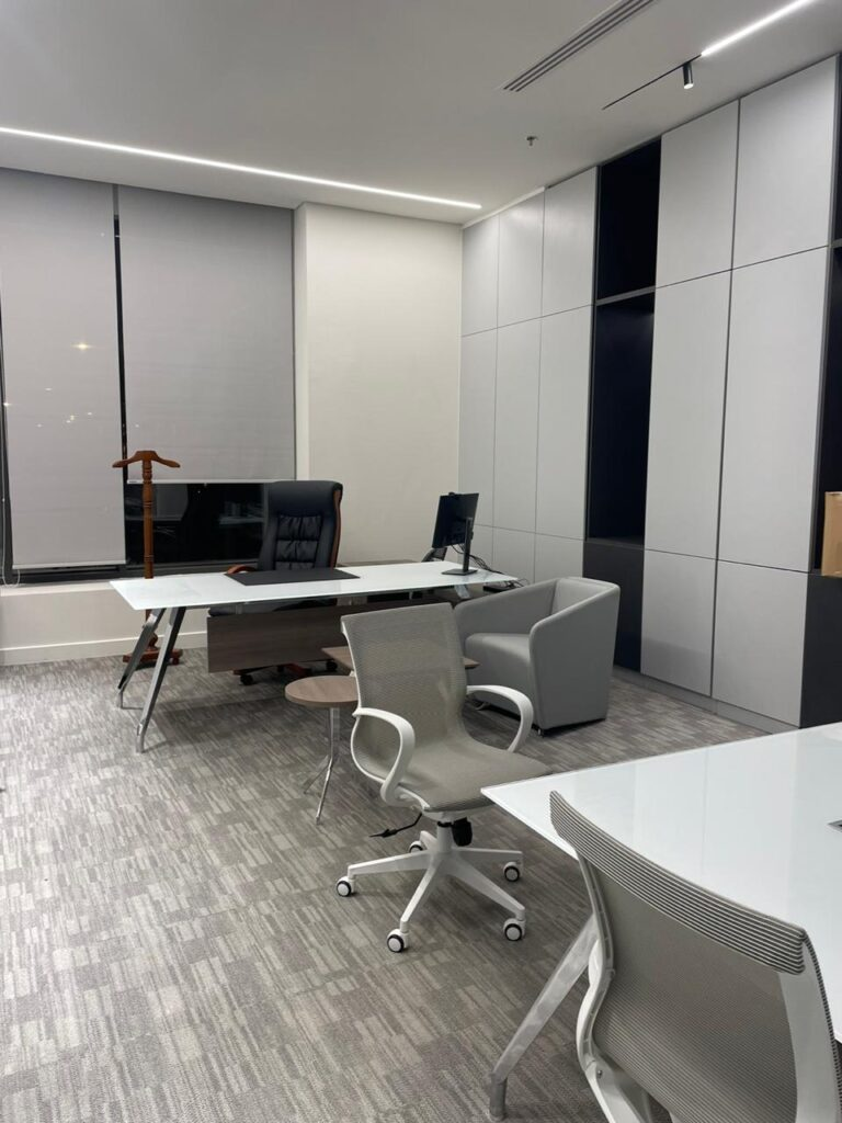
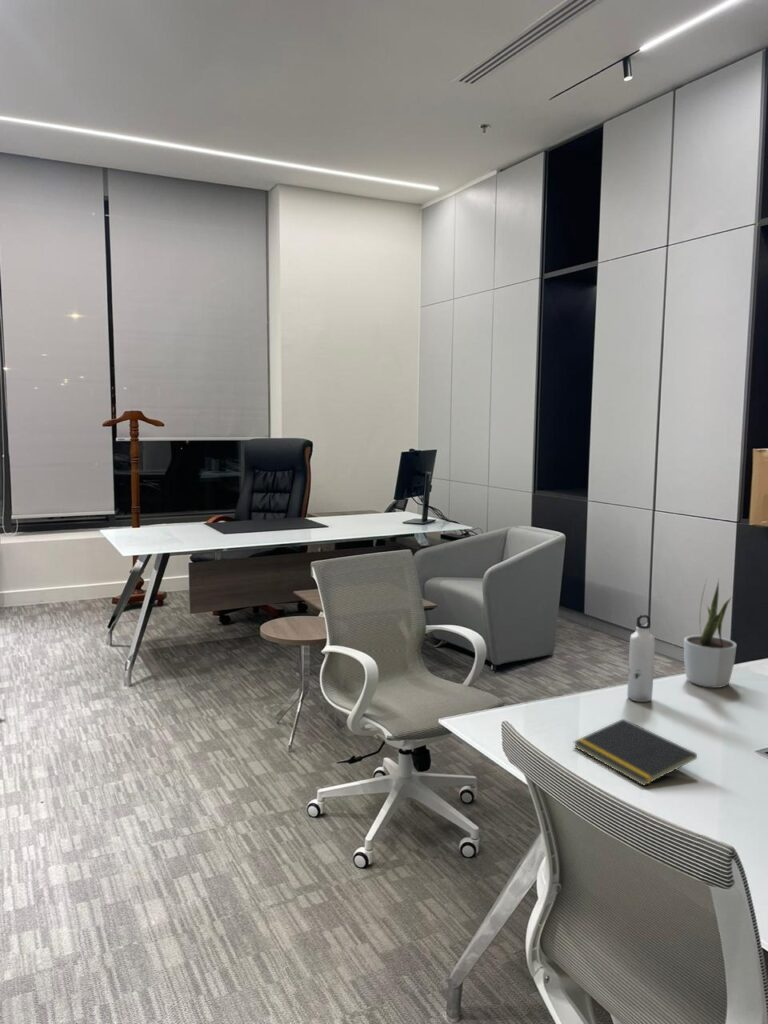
+ potted plant (711, 627)
+ water bottle (641, 656)
+ notepad (632, 749)
